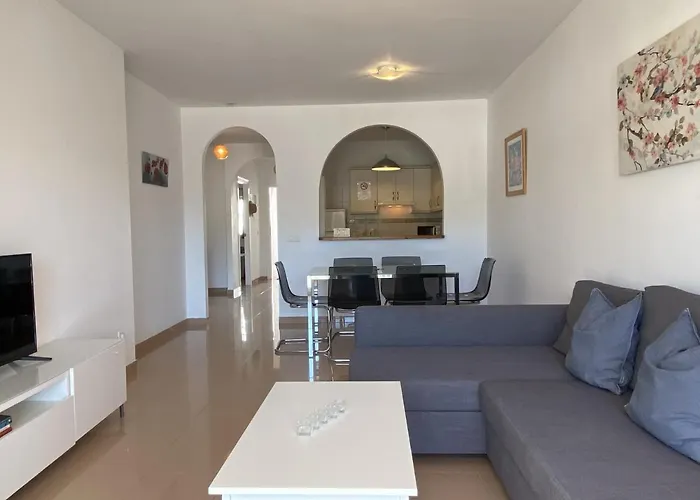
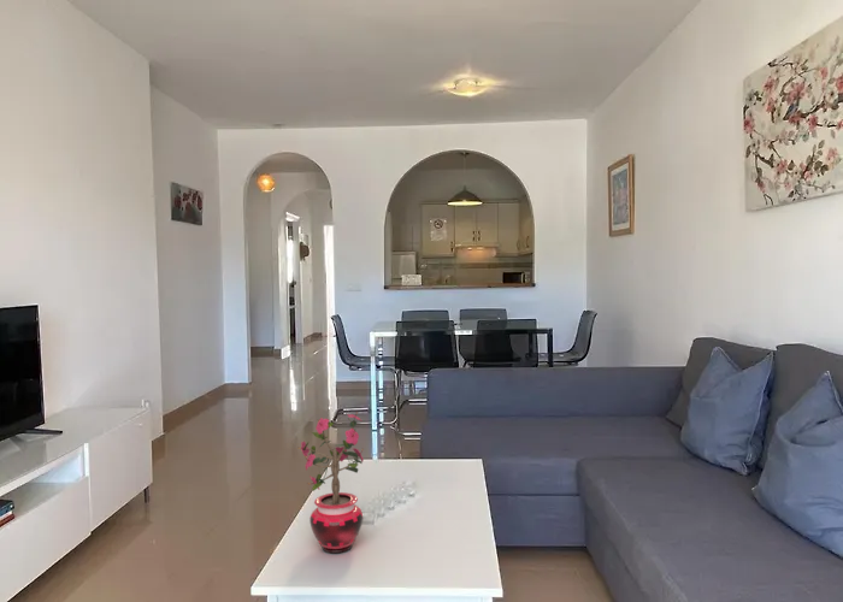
+ potted plant (336, 480)
